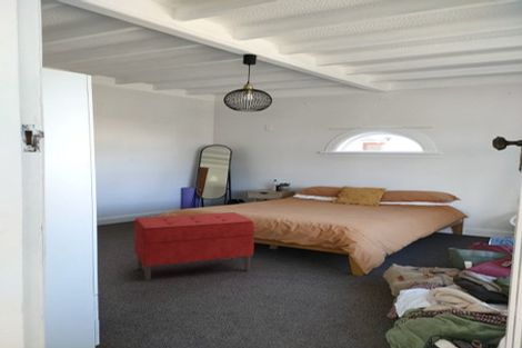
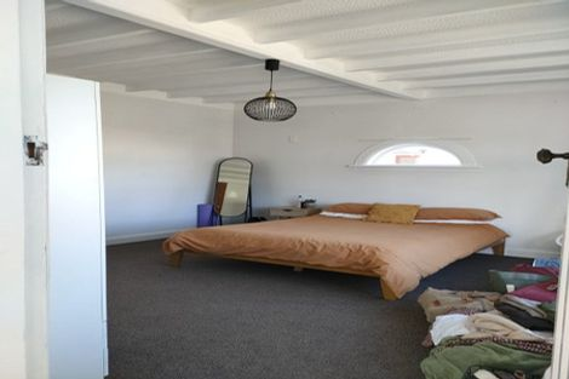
- bench (193, 245)
